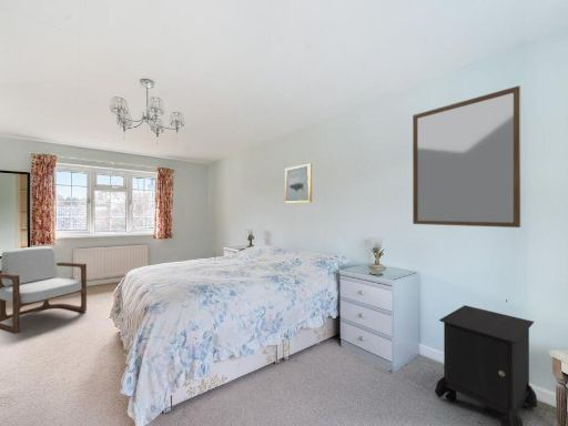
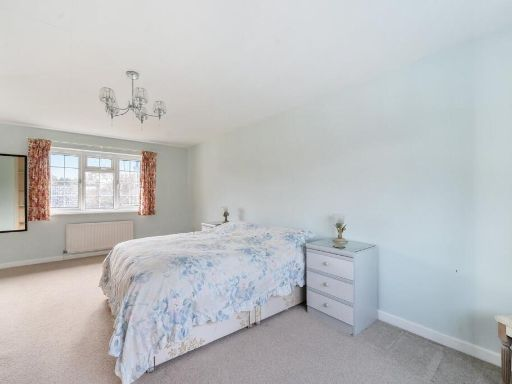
- nightstand (485, 361)
- wall art (297, 184)
- armchair (40, 283)
- home mirror (459, 164)
